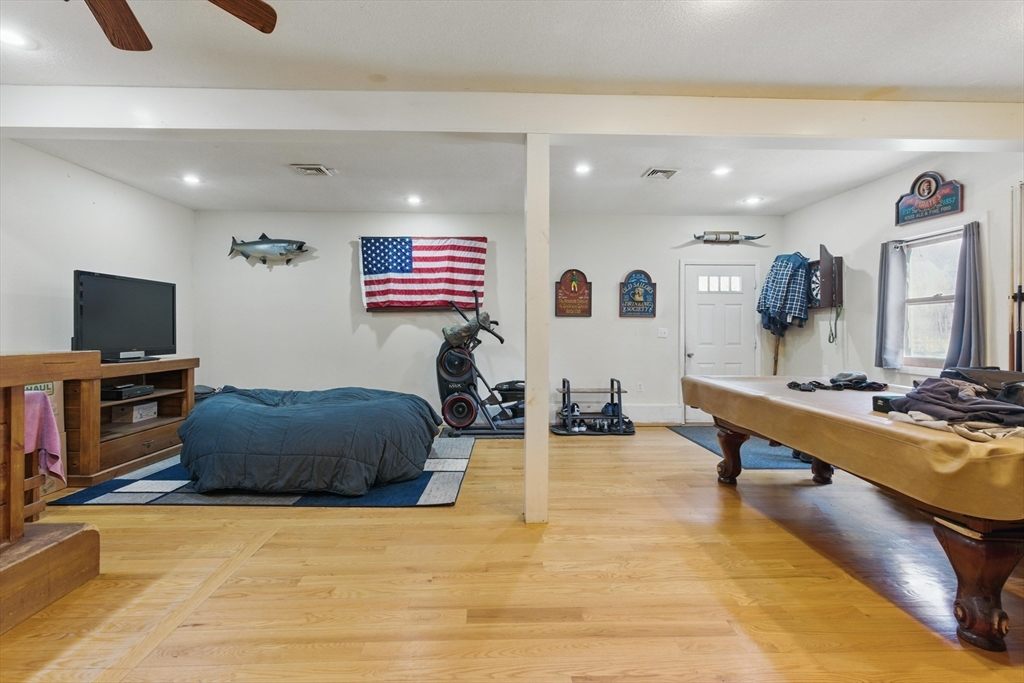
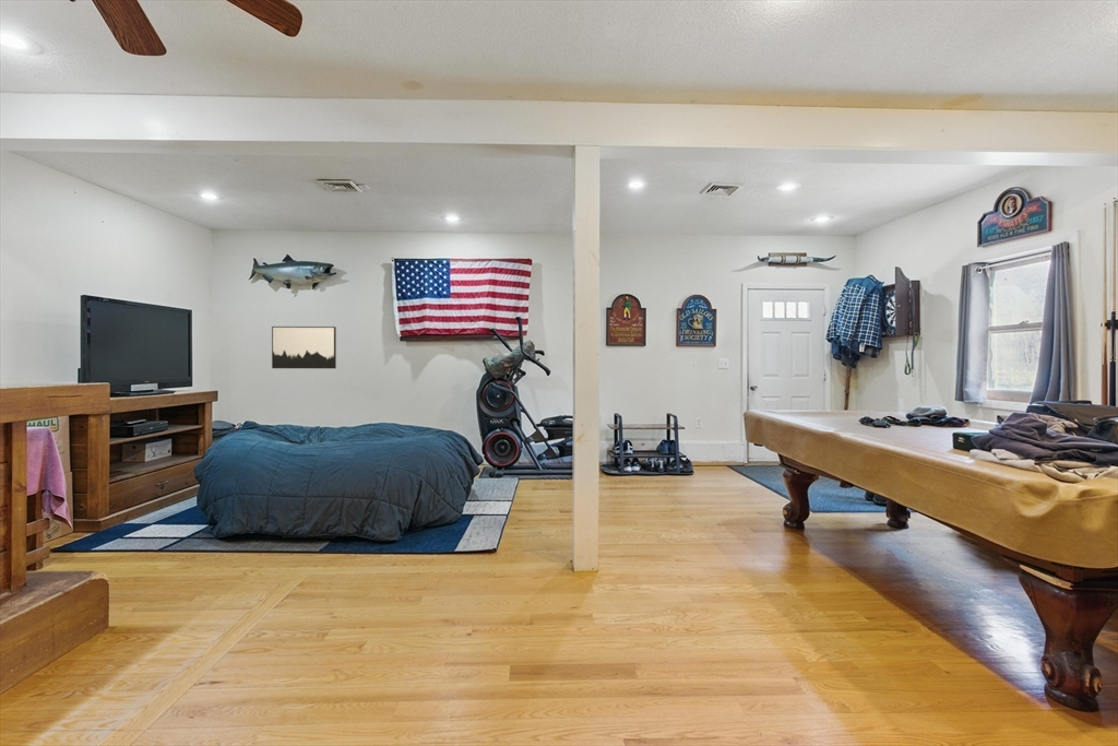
+ wall art (304, 347)
